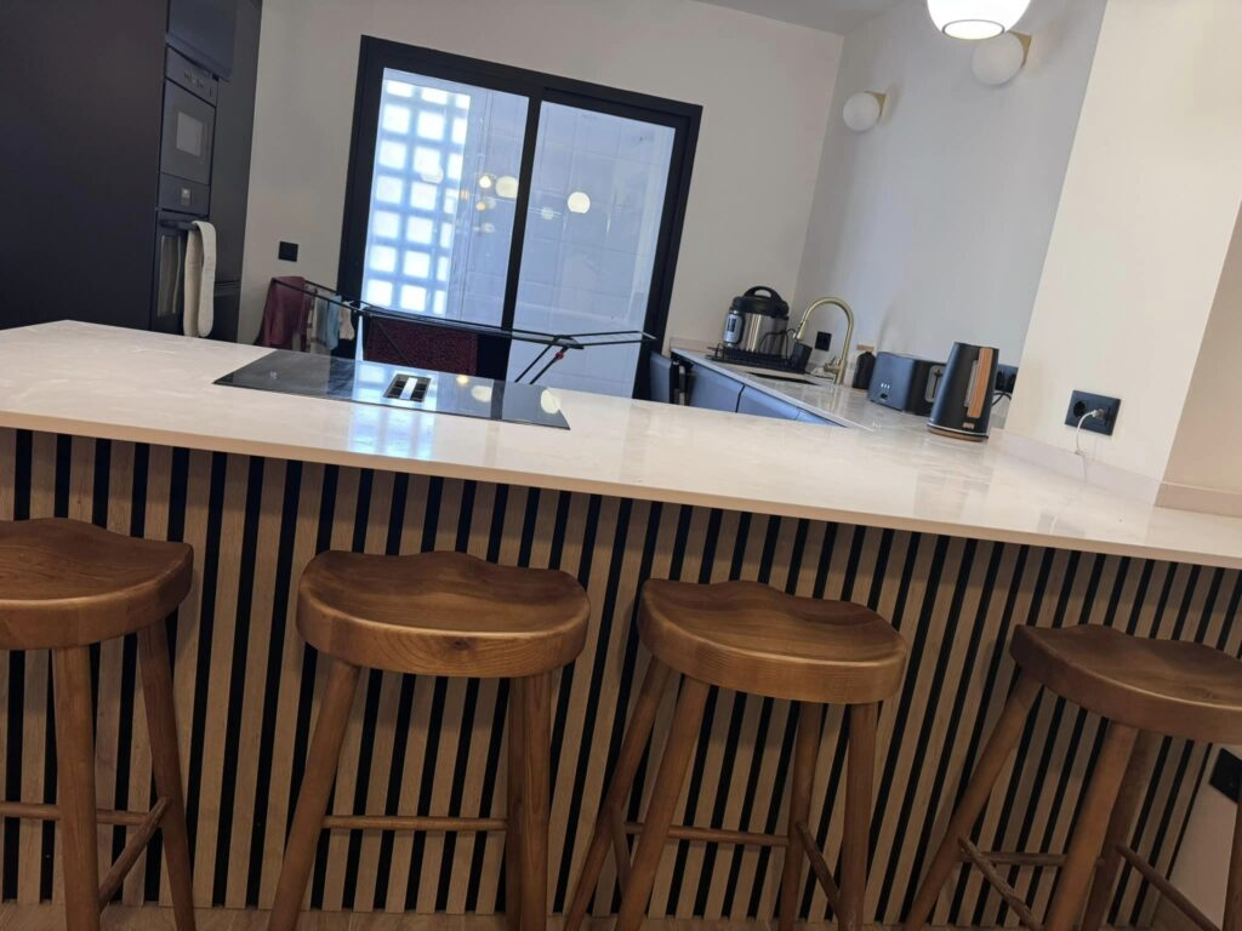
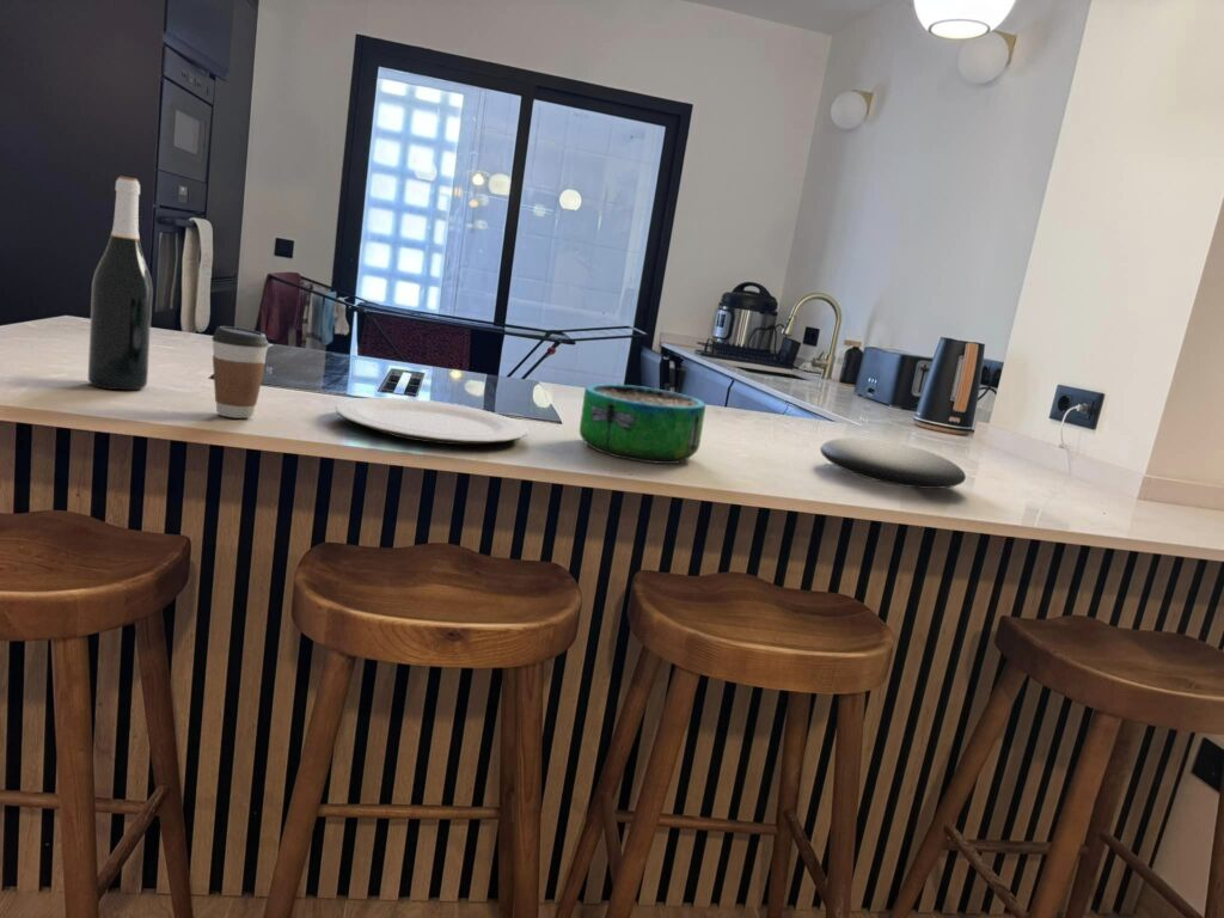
+ wine bottle (122, 283)
+ plate (891, 461)
+ decorative bowl (641, 422)
+ coffee cup (238, 372)
+ plate (433, 422)
